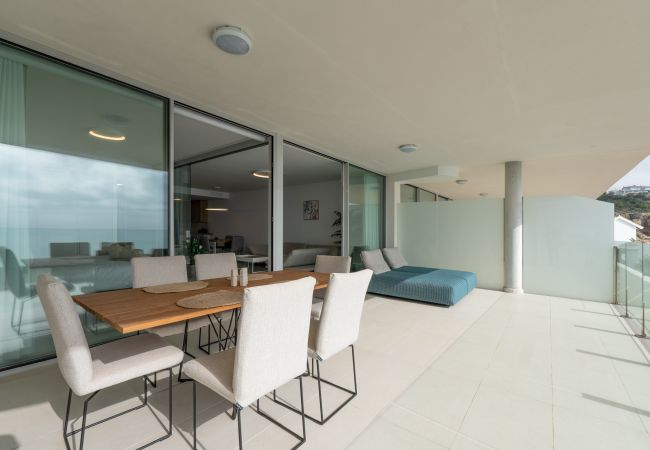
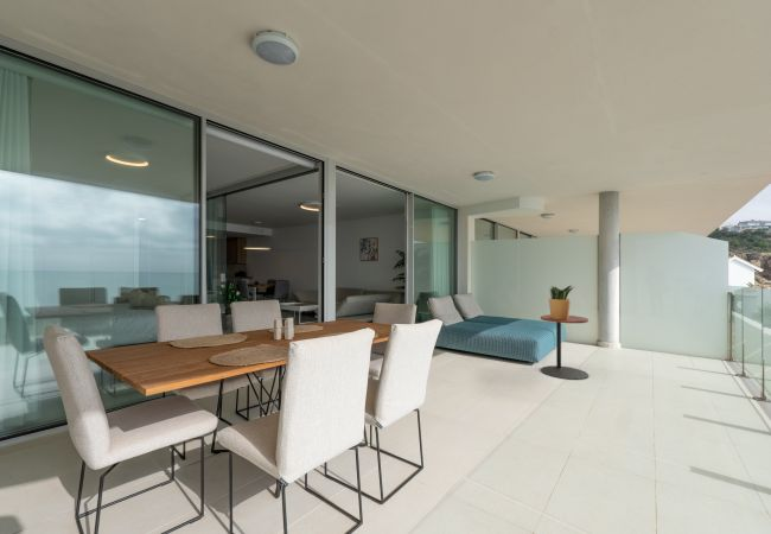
+ potted plant (560, 300)
+ side table (560, 345)
